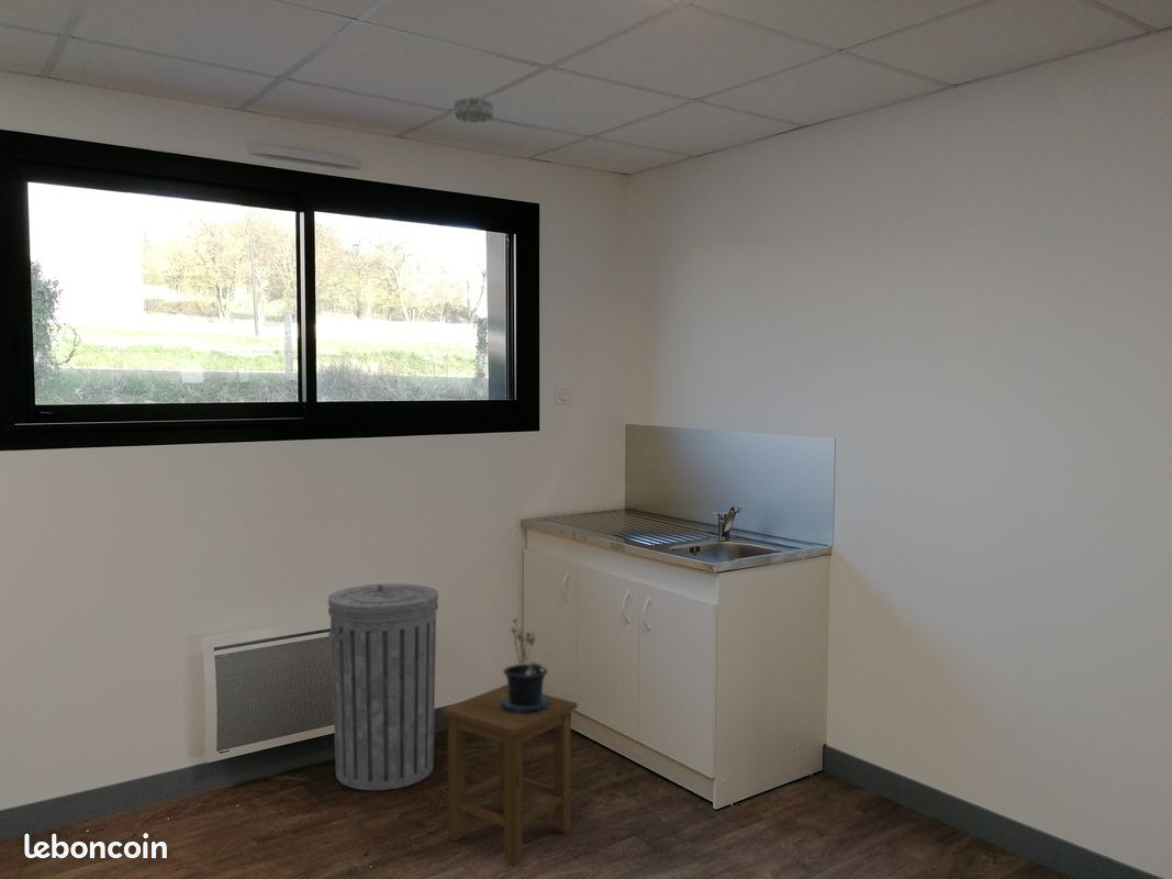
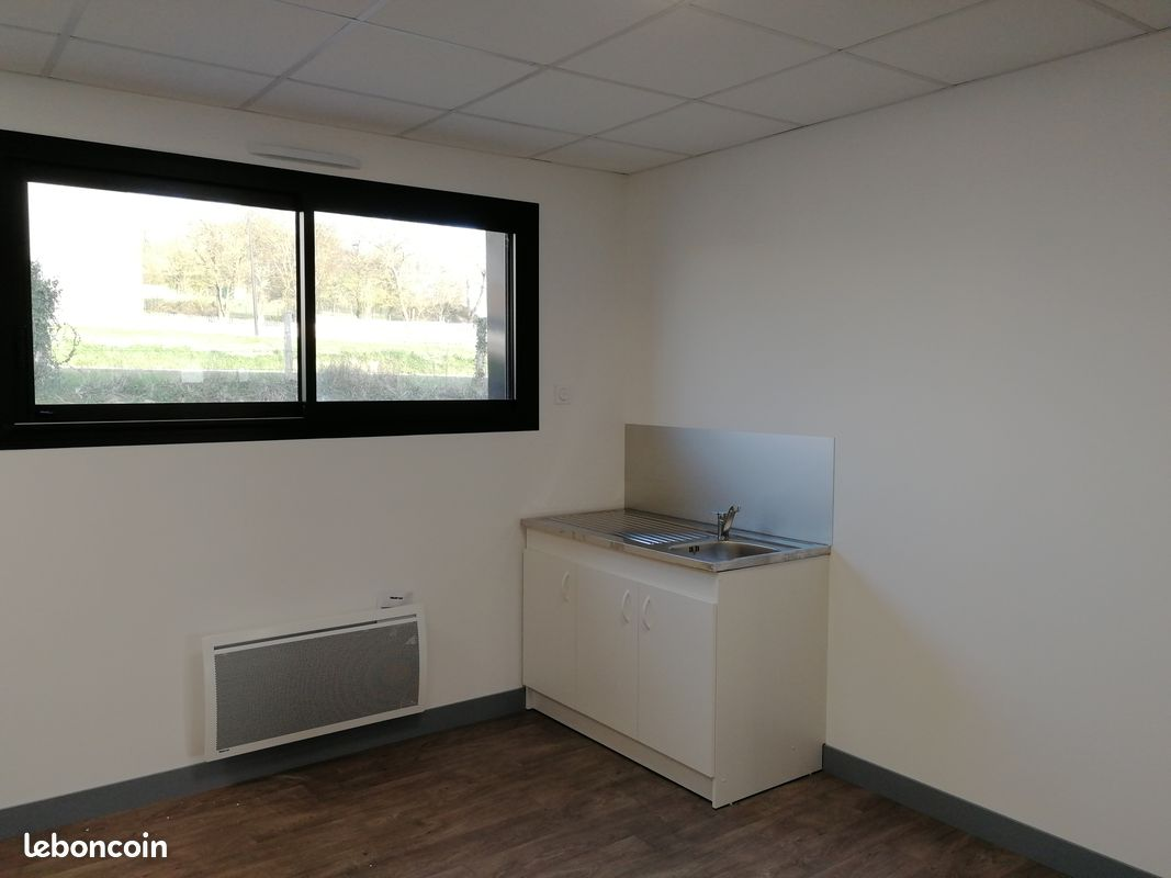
- trash can (383, 677)
- potted plant (525, 660)
- smoke detector (473, 109)
- stool (510, 770)
